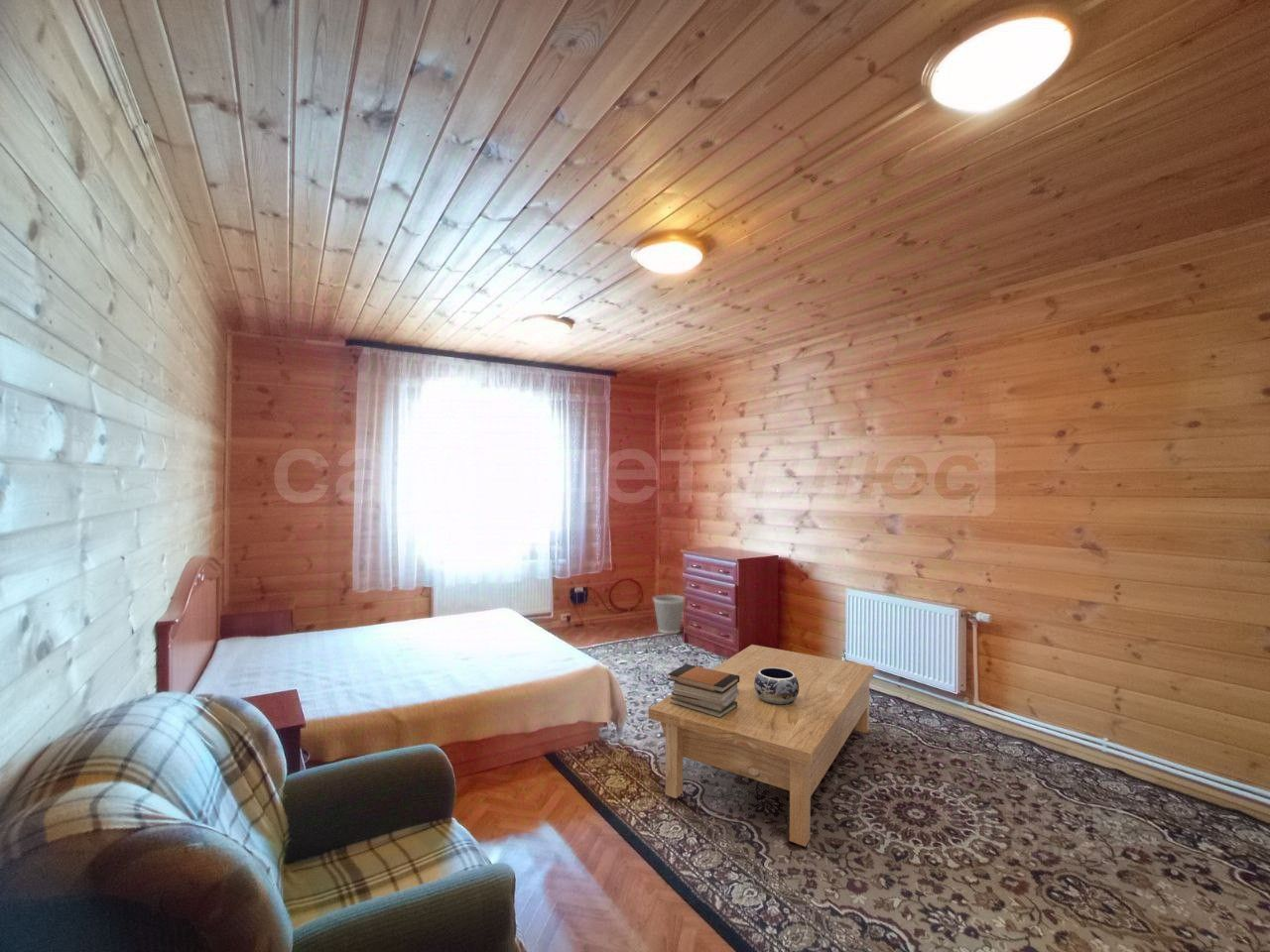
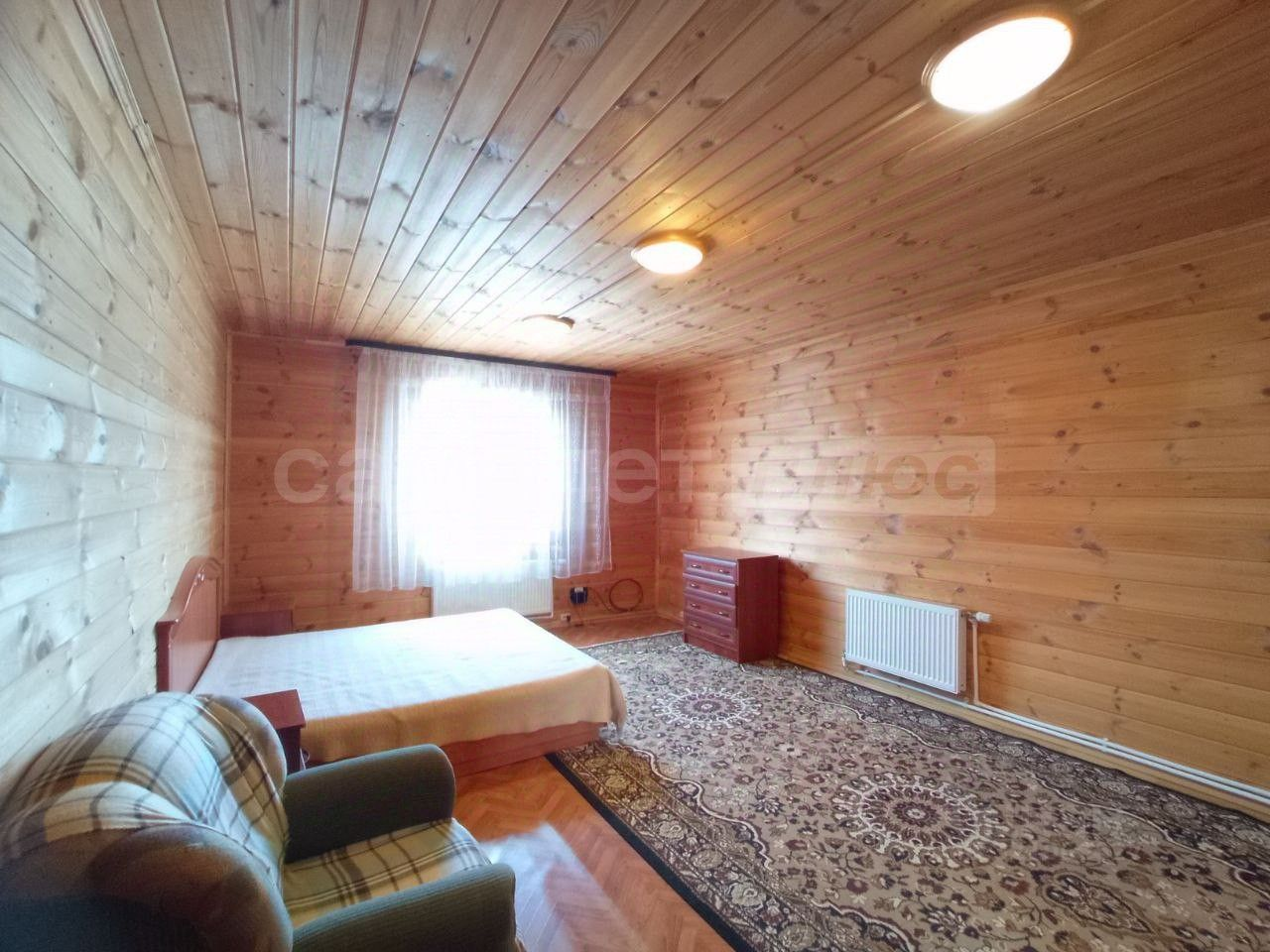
- wastebasket (669, 614)
- book stack (703, 689)
- coffee table (773, 721)
- decorative bowl (776, 685)
